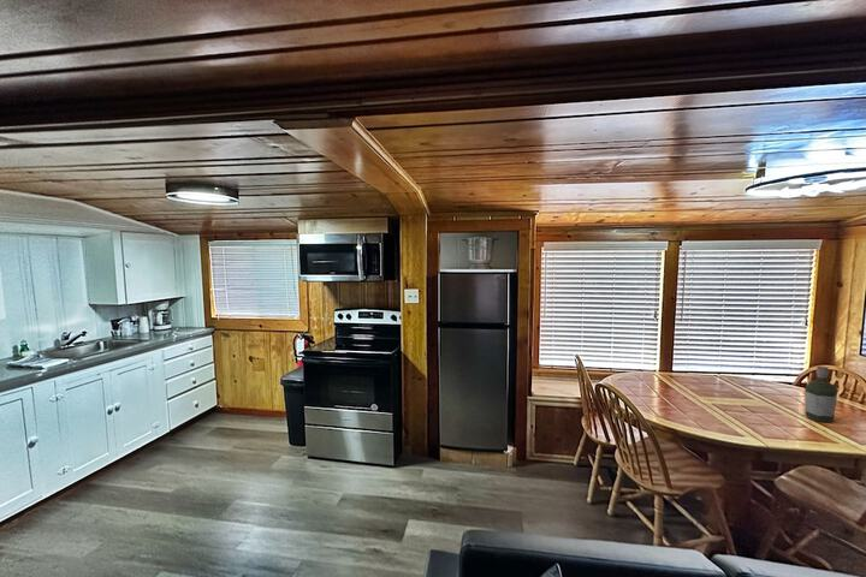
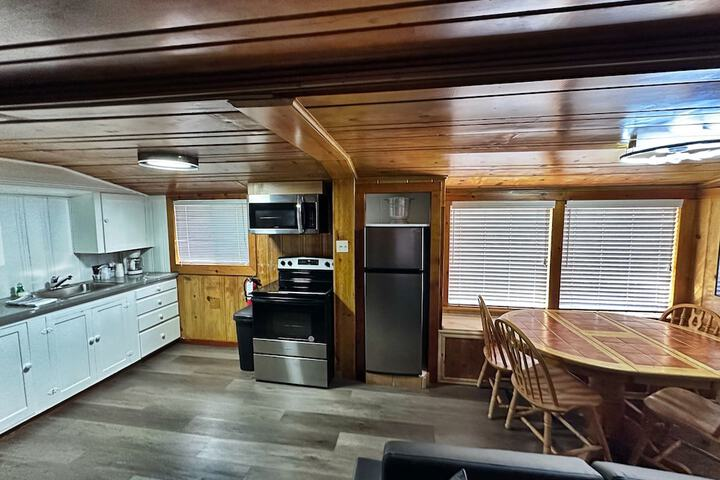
- bottle (820, 392)
